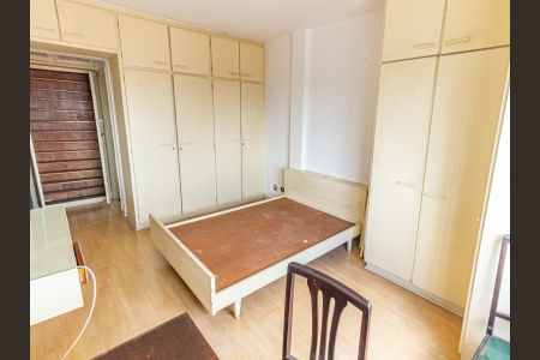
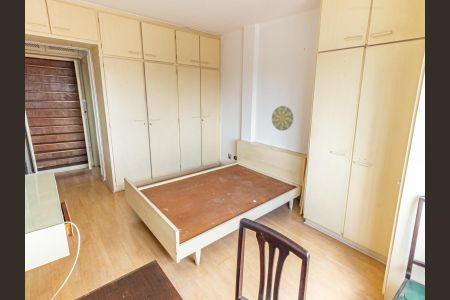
+ decorative plate (282, 118)
